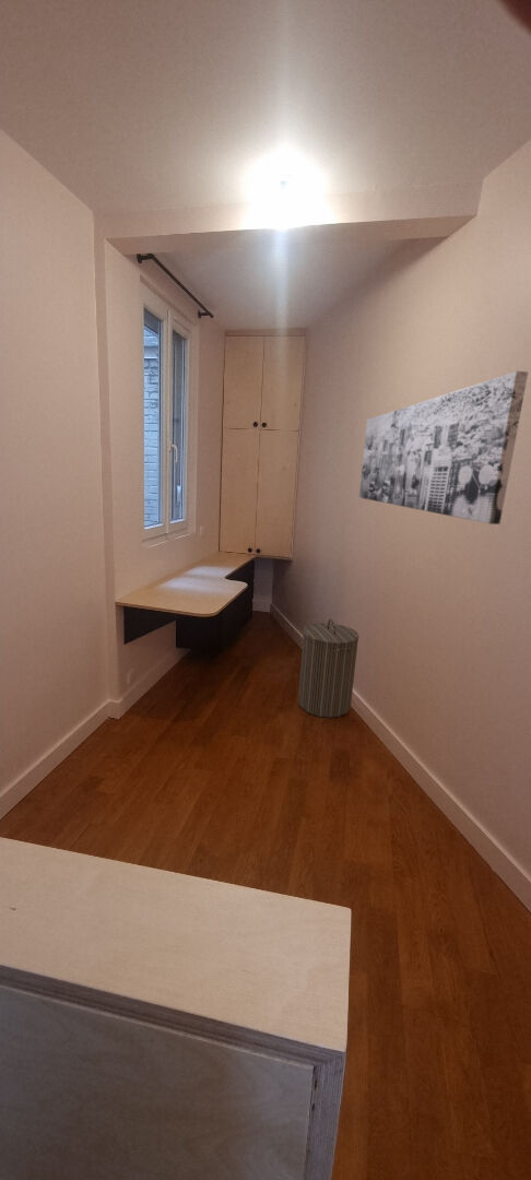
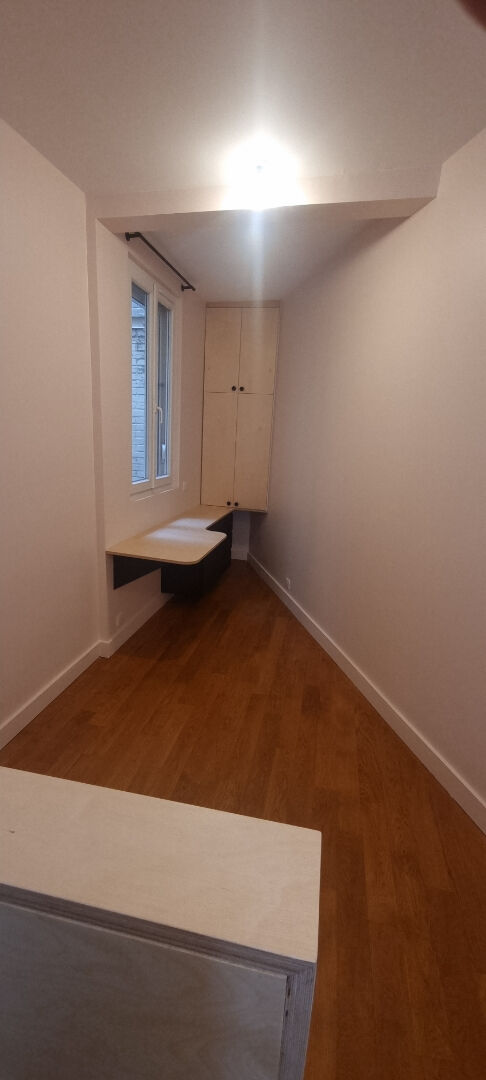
- wall art (414, 457)
- laundry hamper (328, 663)
